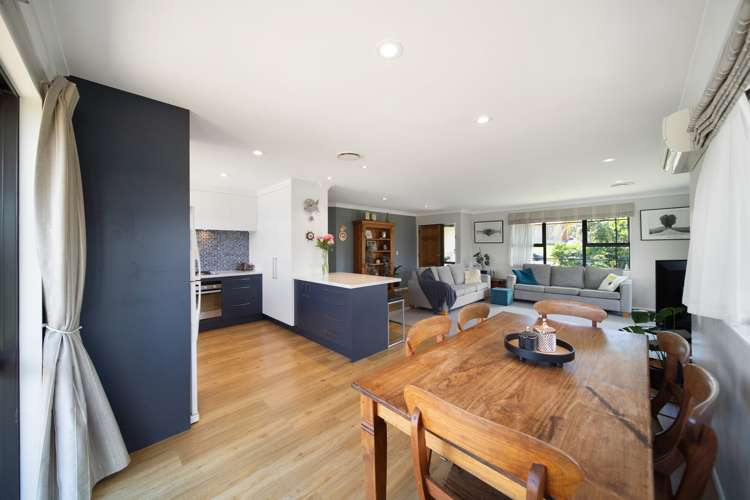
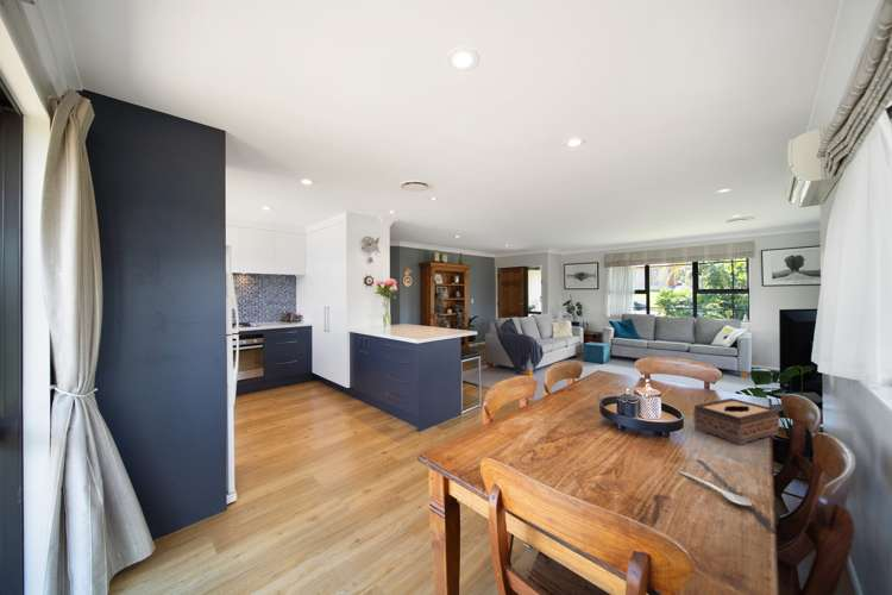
+ tissue box (735, 419)
+ soupspoon (711, 486)
